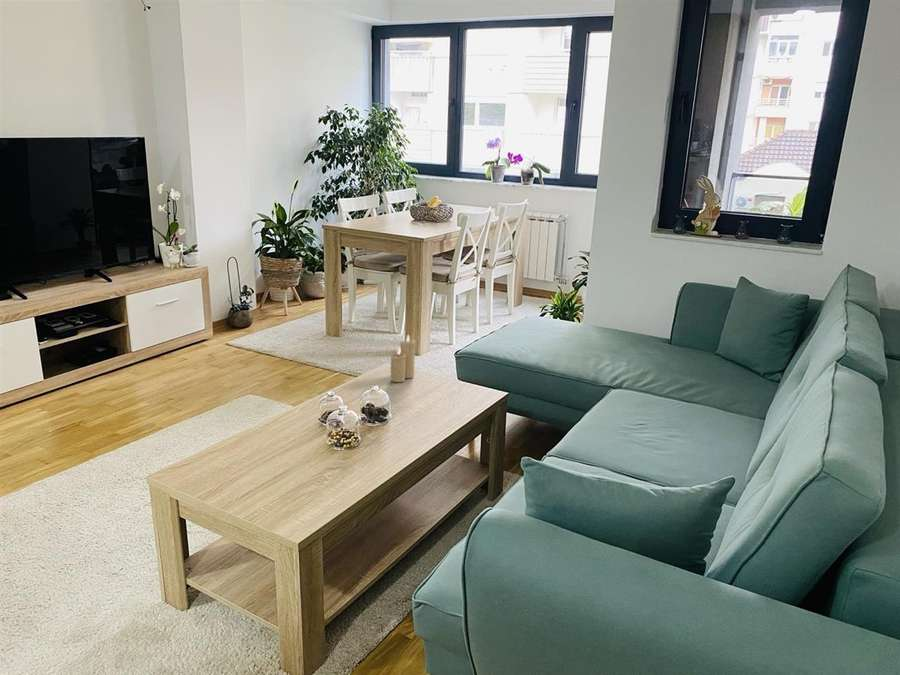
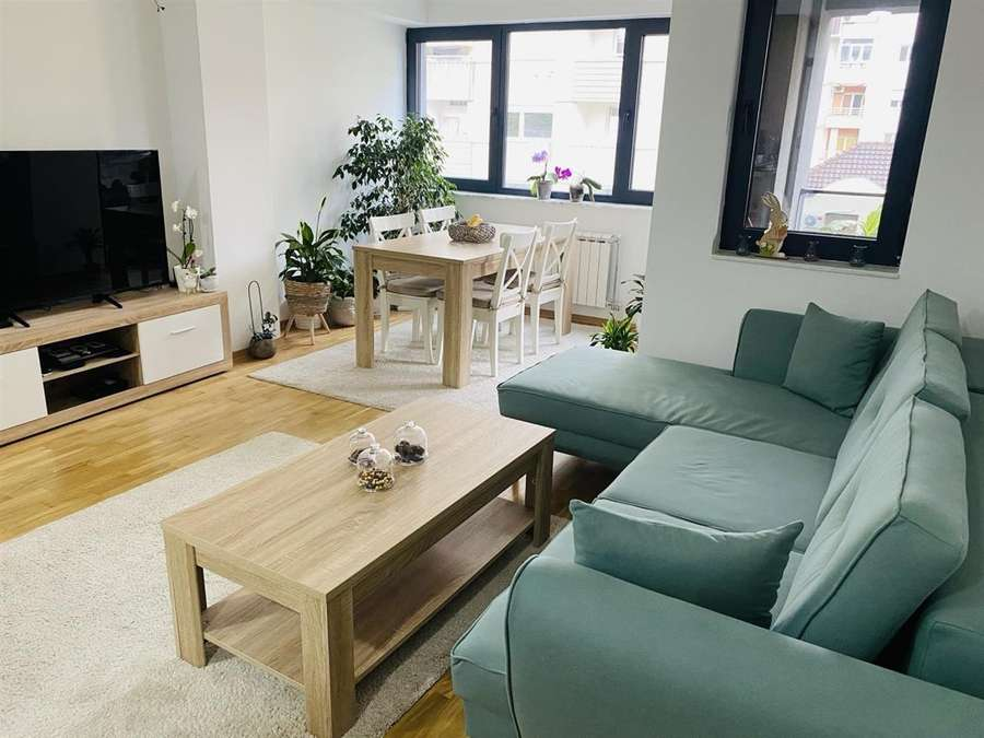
- candle (402, 357)
